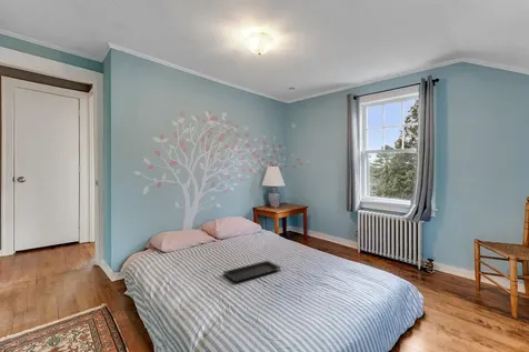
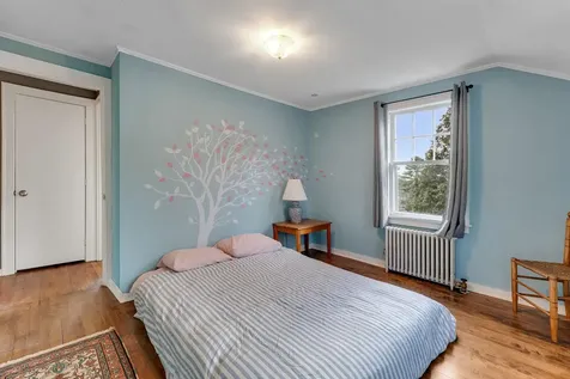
- serving tray (252, 271)
